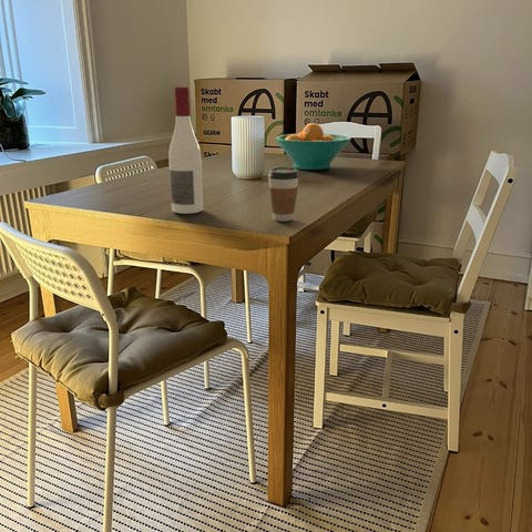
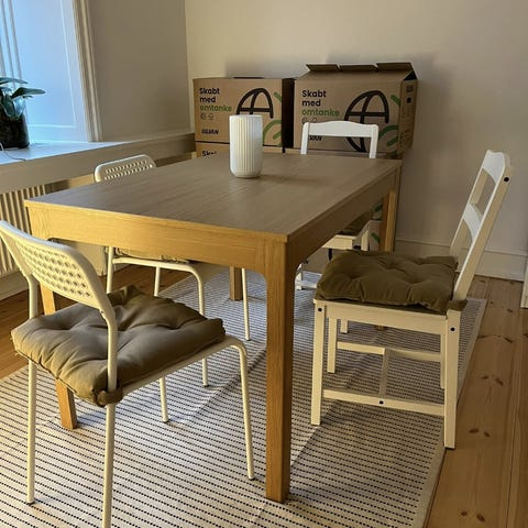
- fruit bowl (311, 145)
- alcohol (184, 151)
- coffee cup (283, 194)
